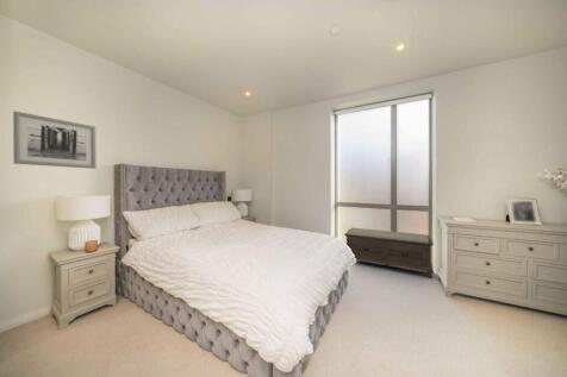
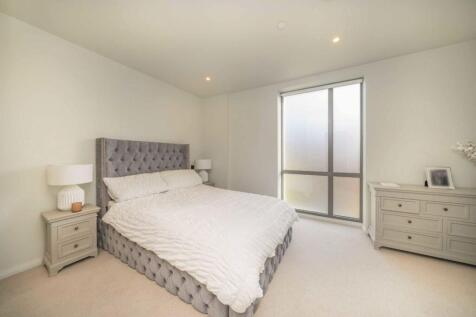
- wall art (58, 143)
- bench (386, 249)
